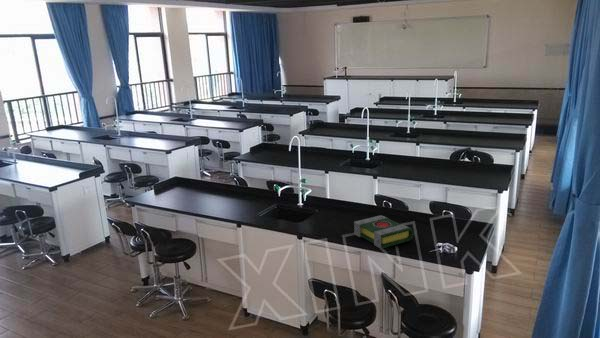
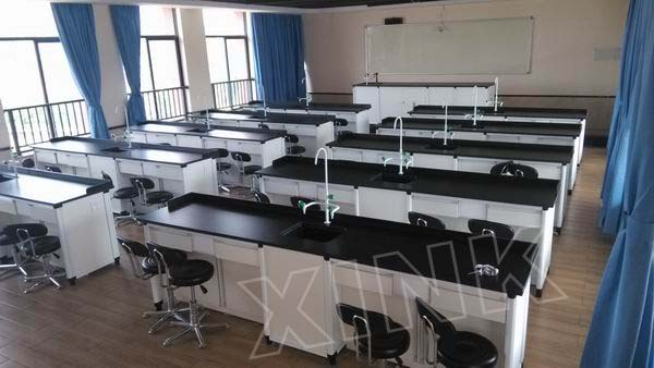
- book (382, 230)
